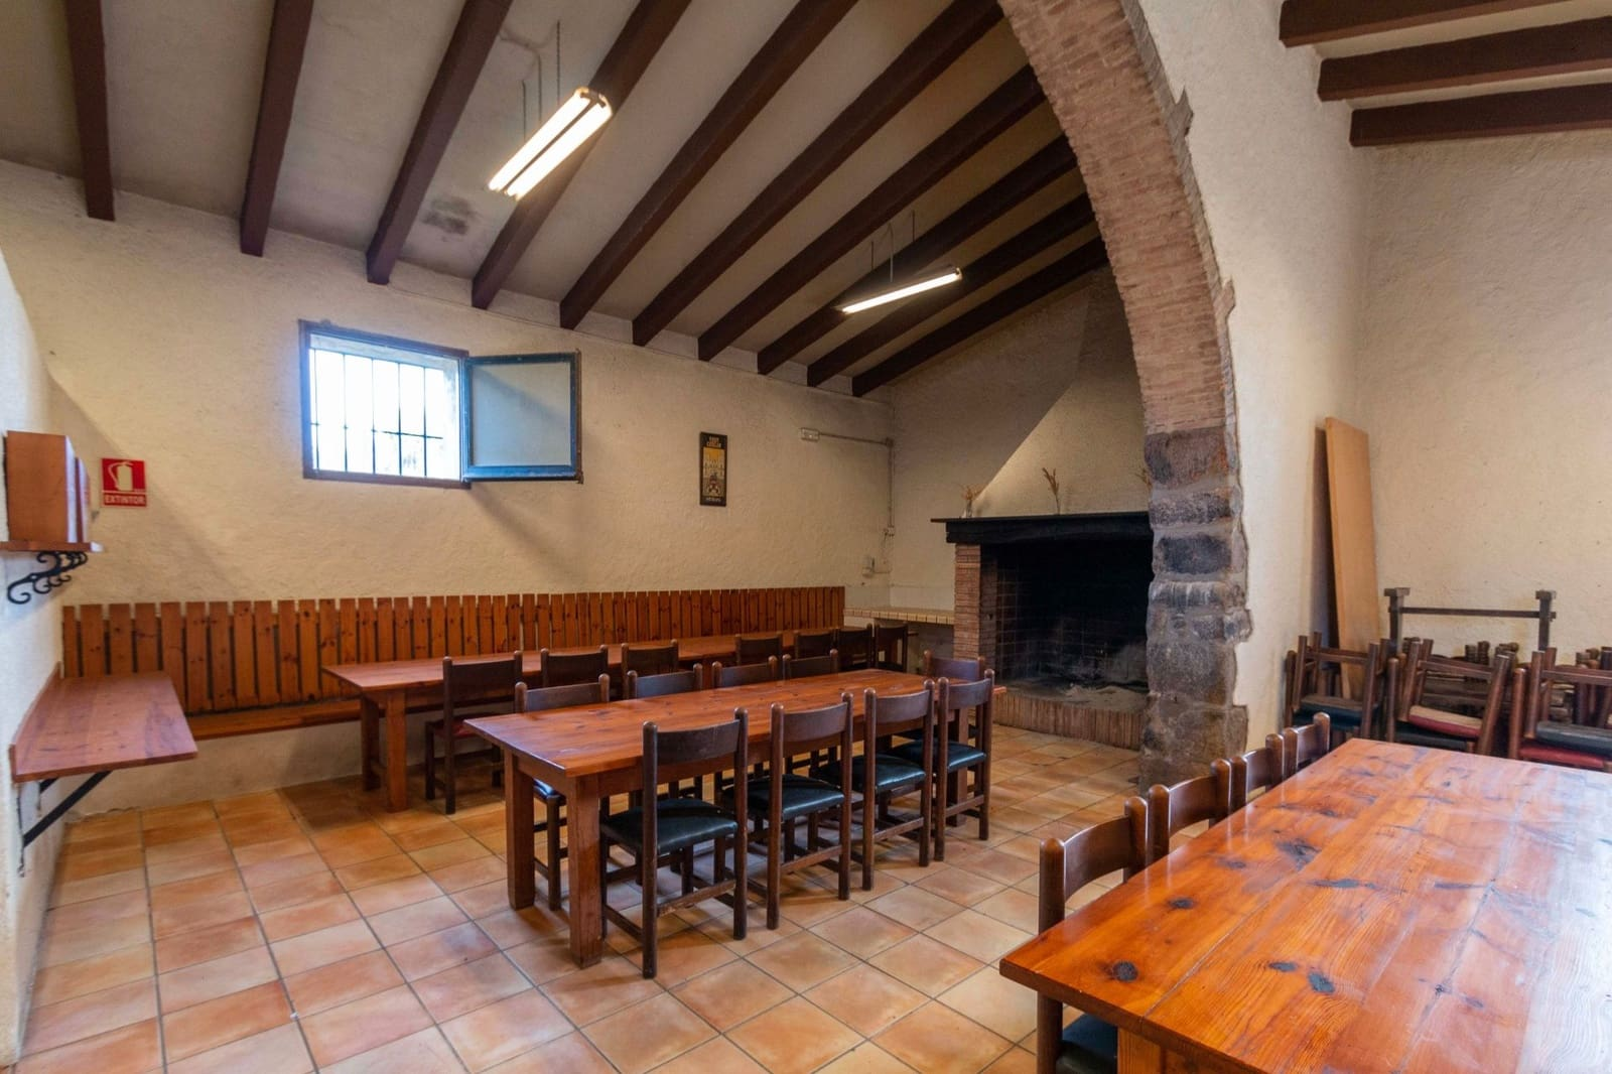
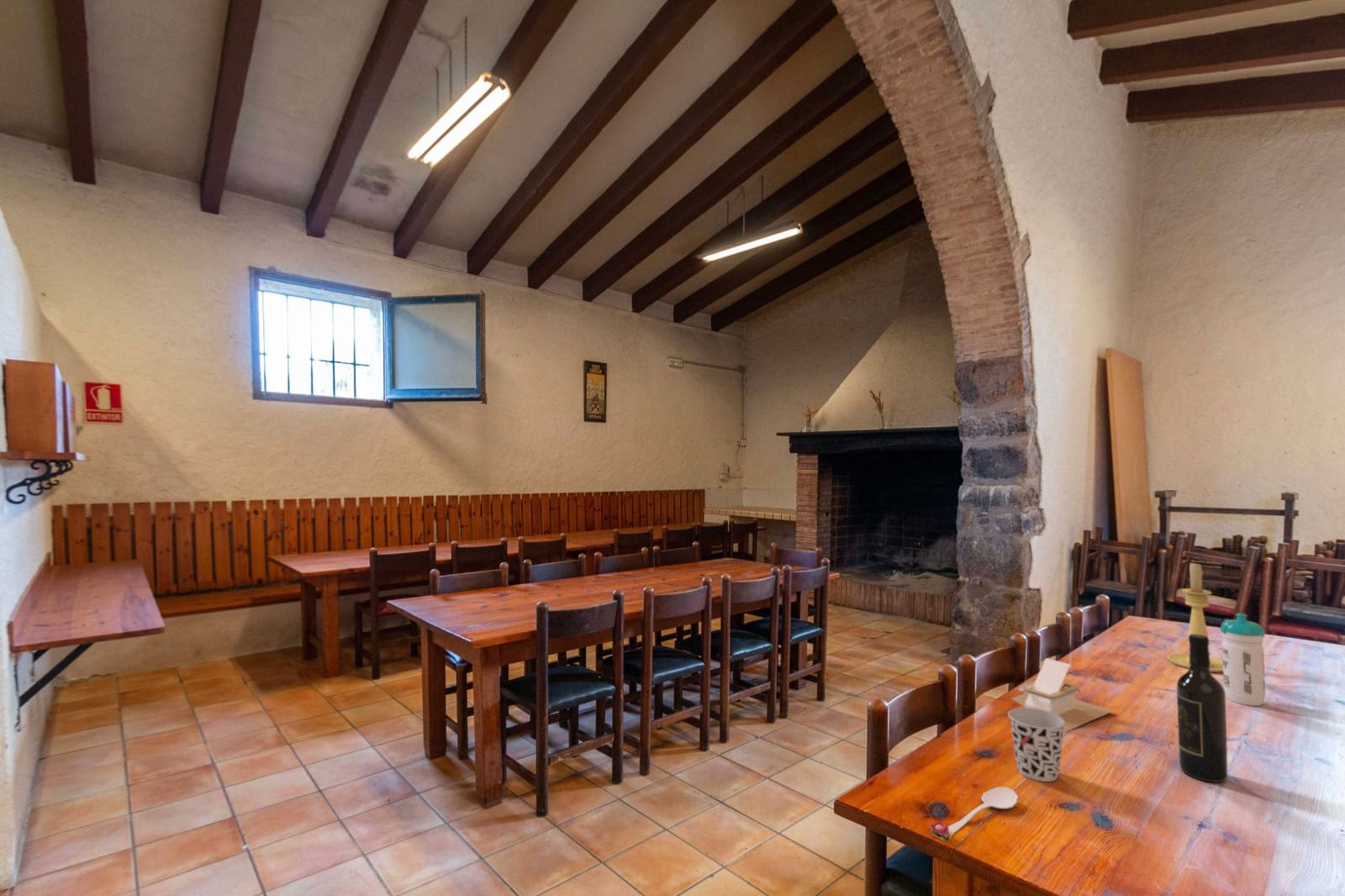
+ spoon (974, 810)
+ cup (1036, 745)
+ napkin holder (1049, 687)
+ candle holder (1197, 613)
+ water bottle (1242, 657)
+ wine bottle (1200, 704)
